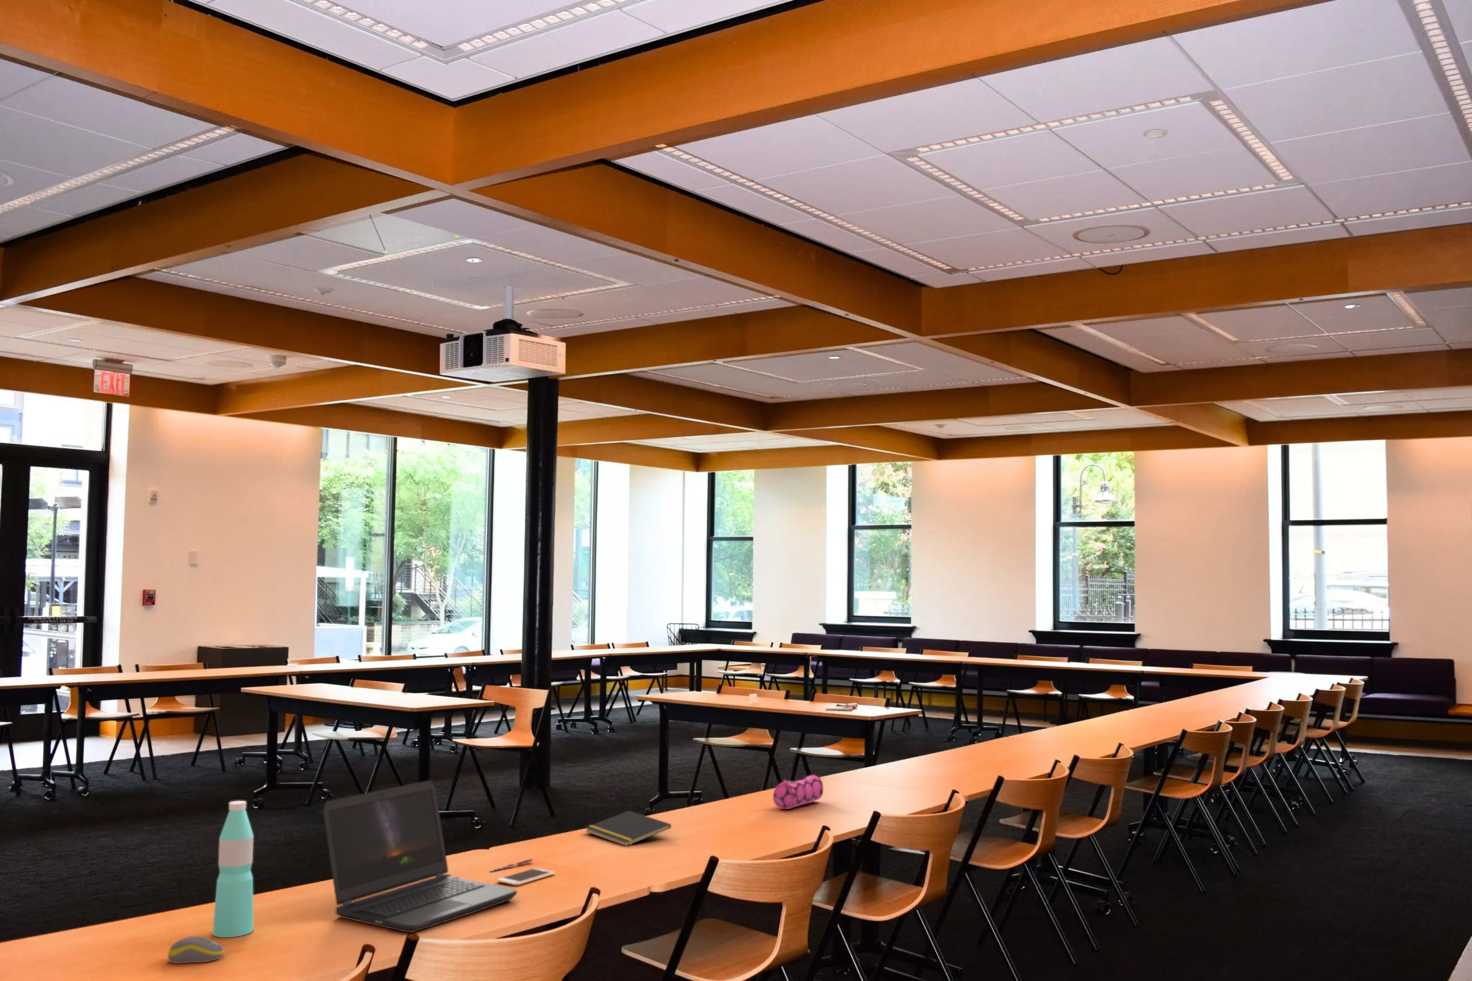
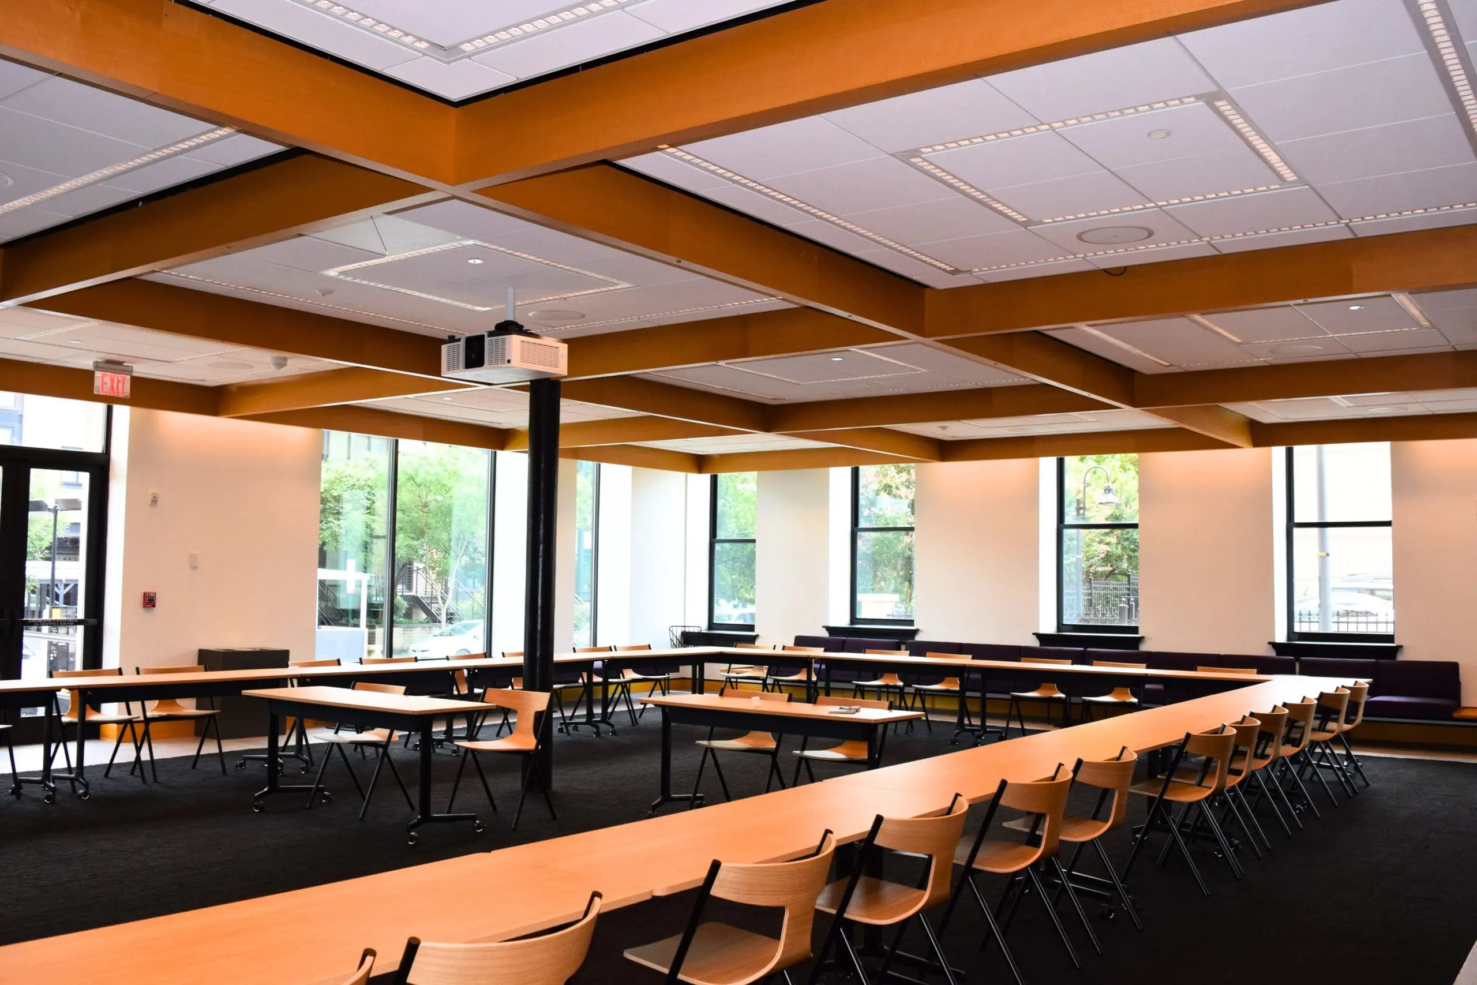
- smartphone (526, 876)
- notepad (628, 828)
- laptop computer (423, 852)
- pencil case (800, 790)
- computer mouse (196, 948)
- water bottle (235, 867)
- pen (511, 865)
